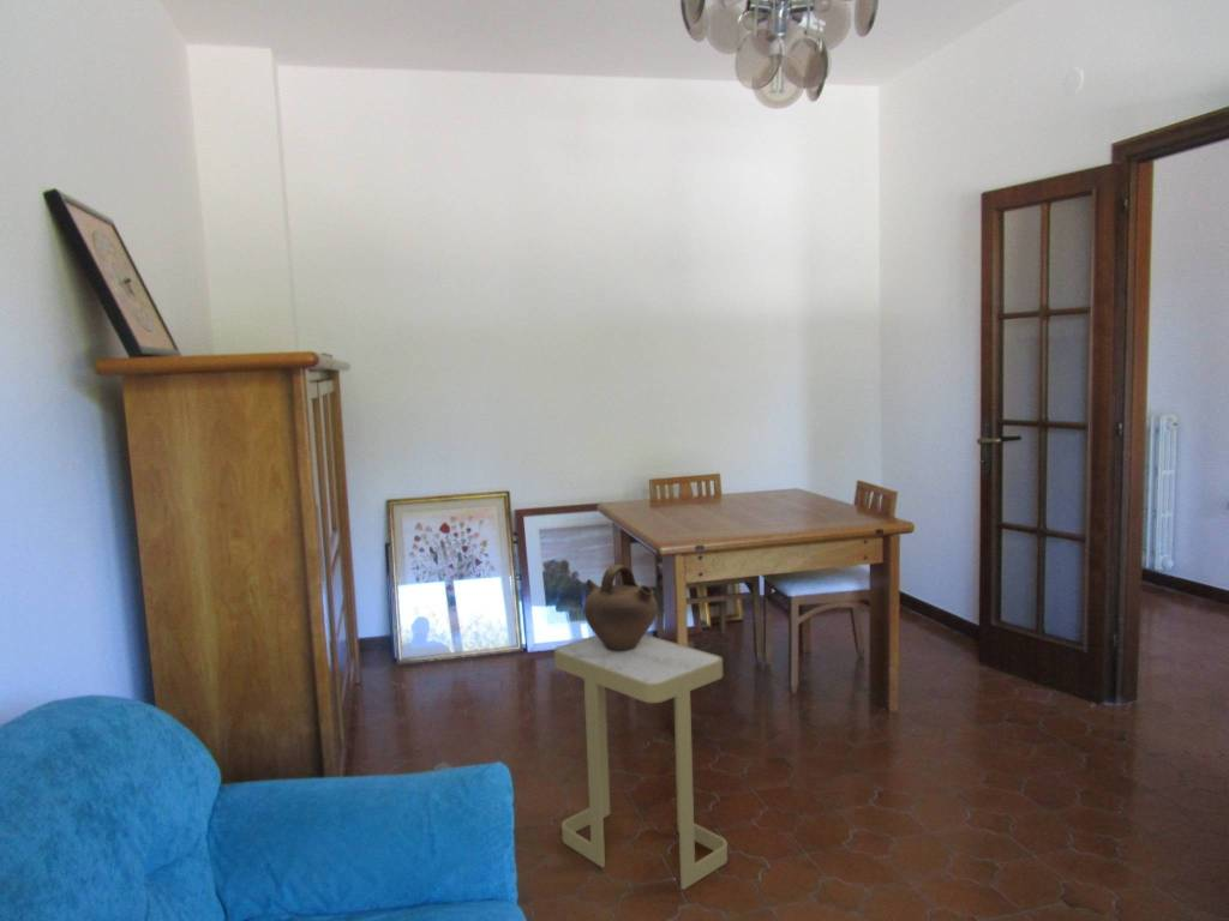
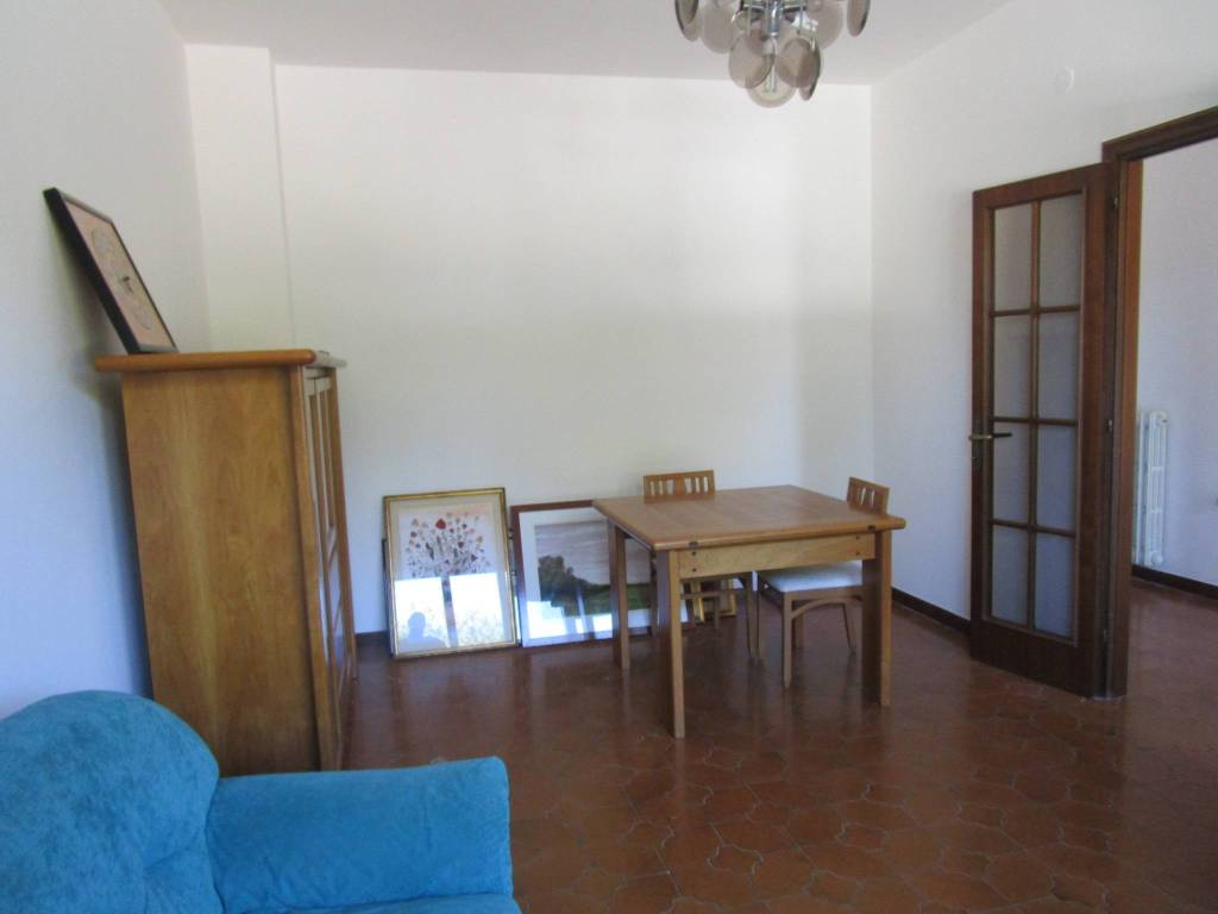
- jug (617, 606)
- side table (607, 753)
